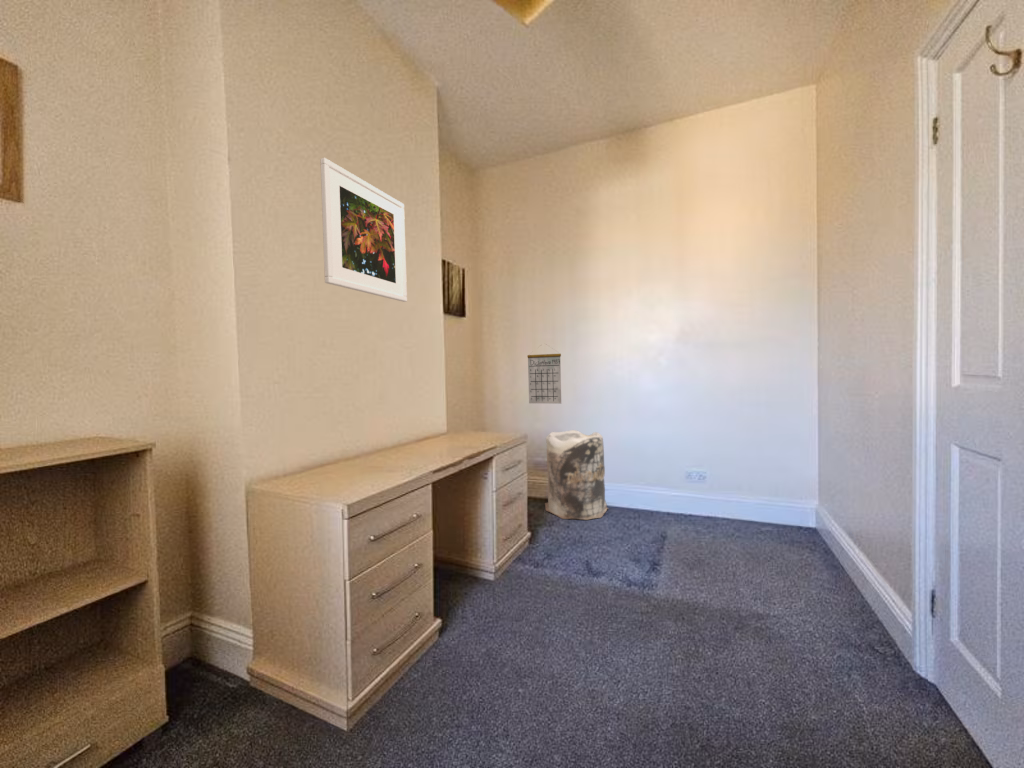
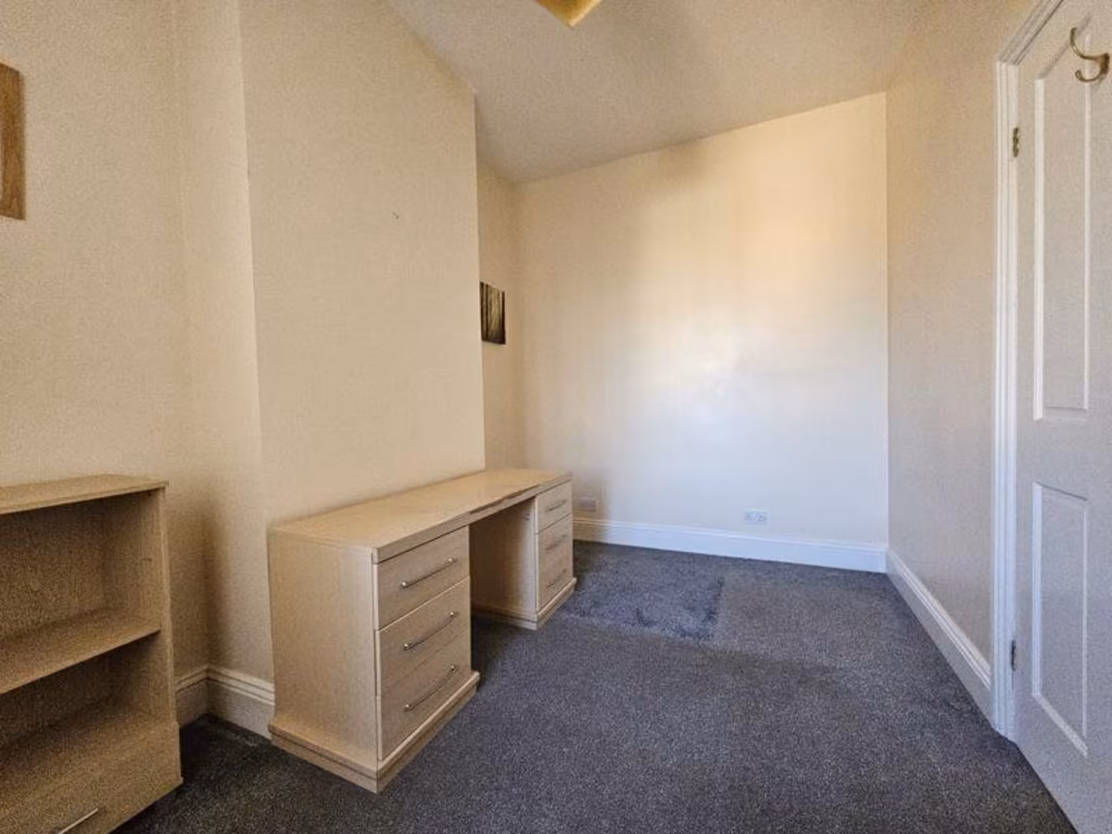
- calendar (544, 373)
- bag (573, 470)
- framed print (369, 238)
